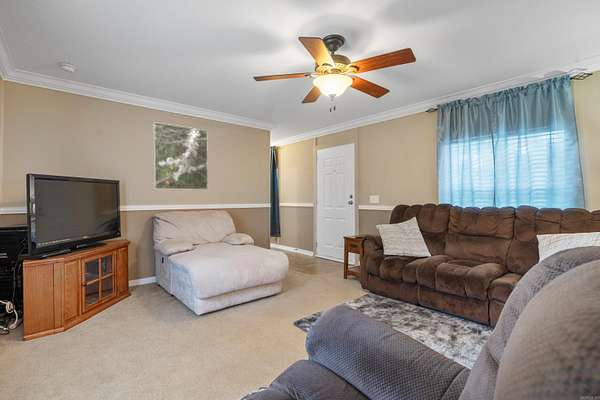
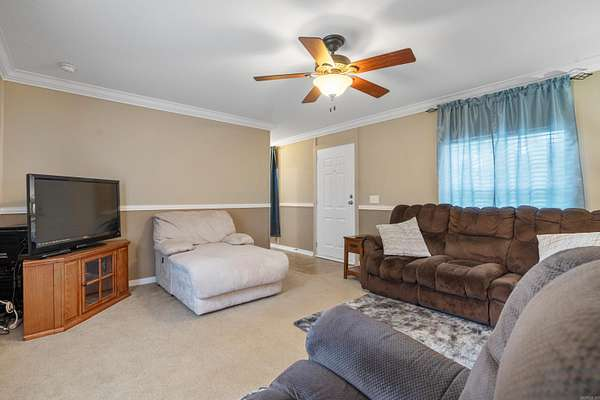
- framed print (182, 158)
